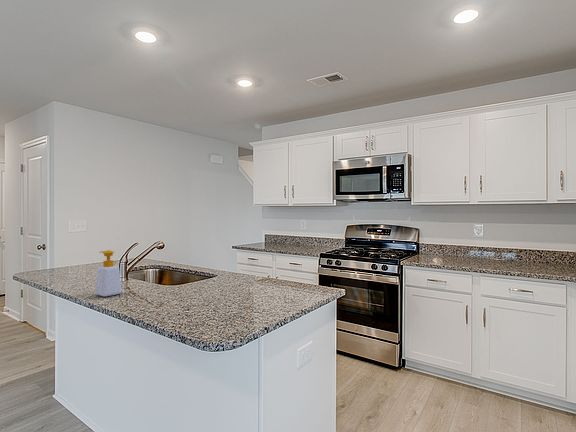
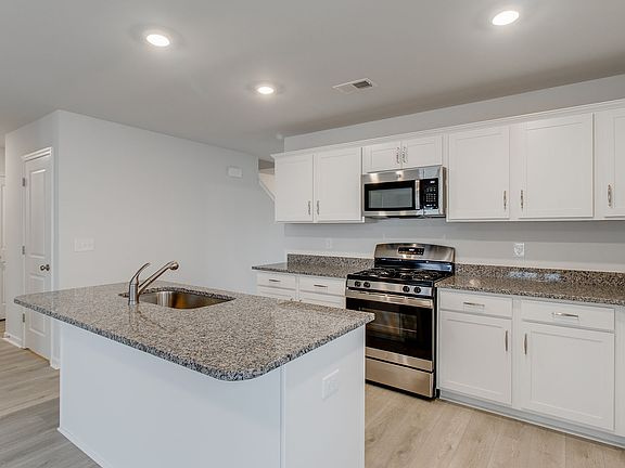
- soap bottle (106, 271)
